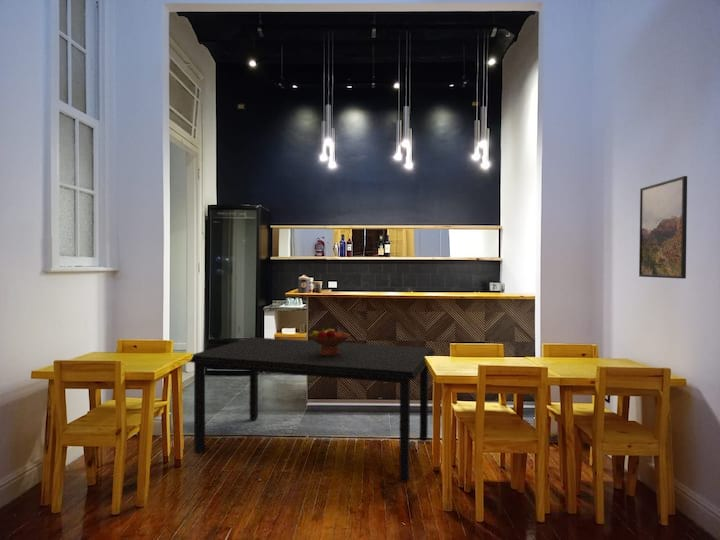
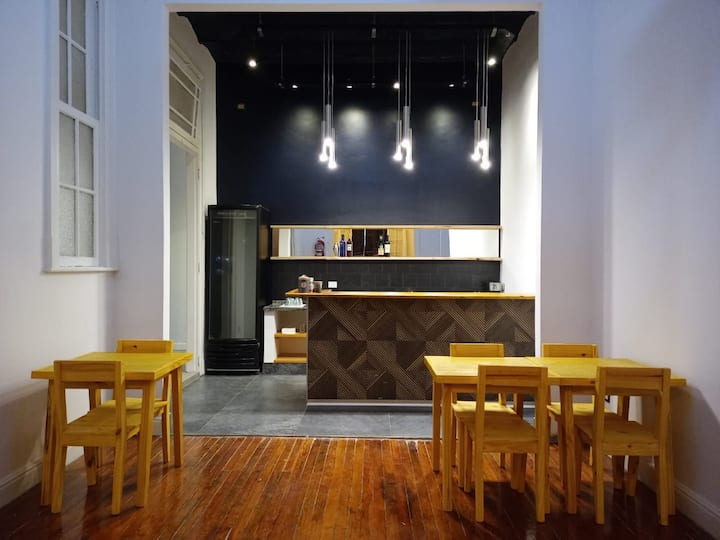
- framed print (661, 230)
- dining table (319, 376)
- fruit bowl (329, 340)
